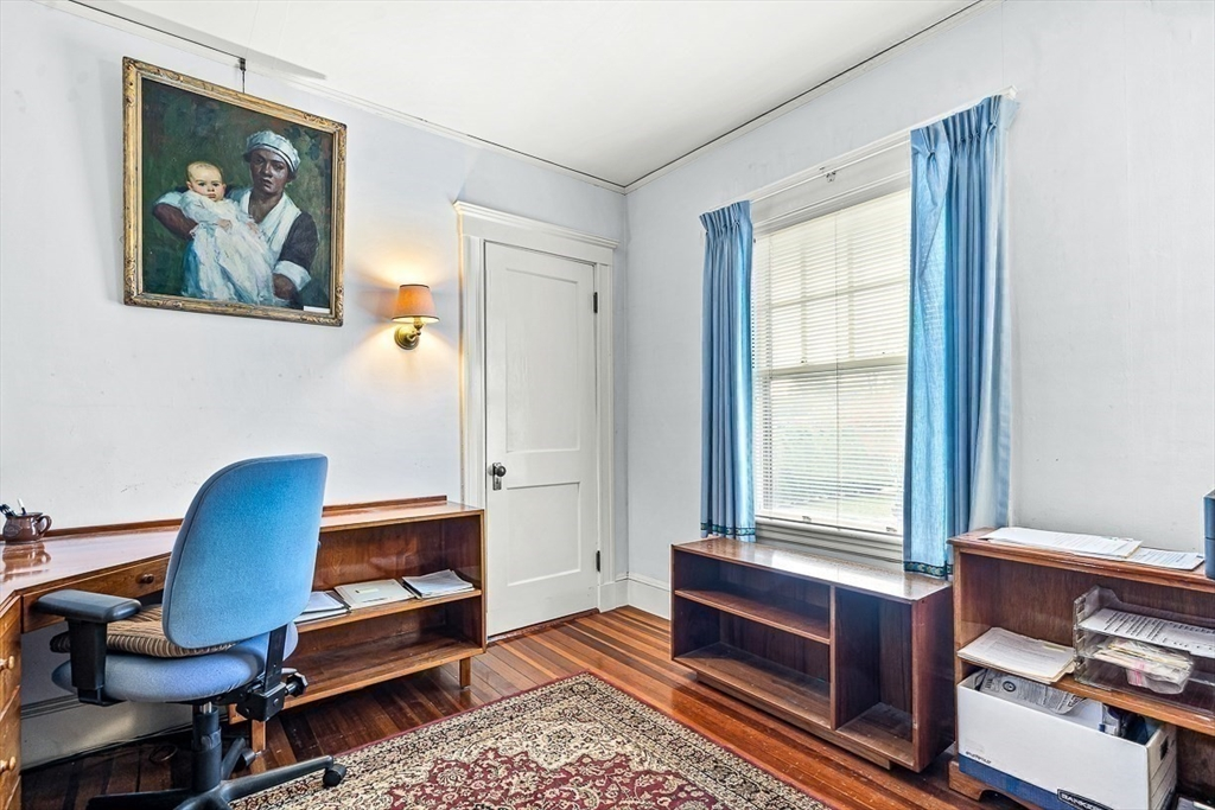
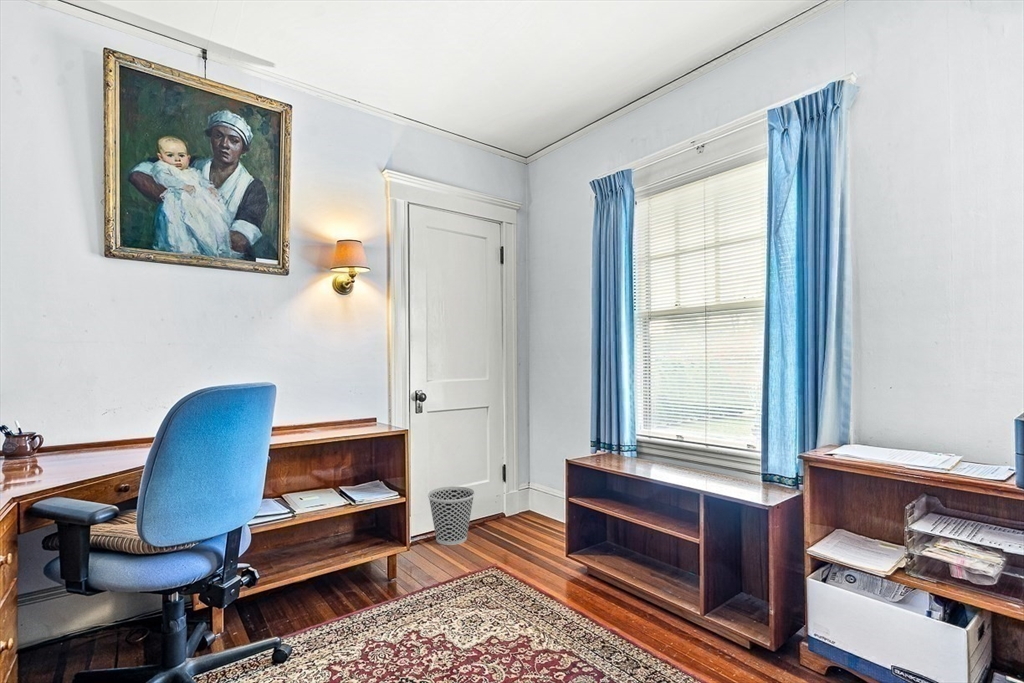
+ wastebasket (451, 516)
